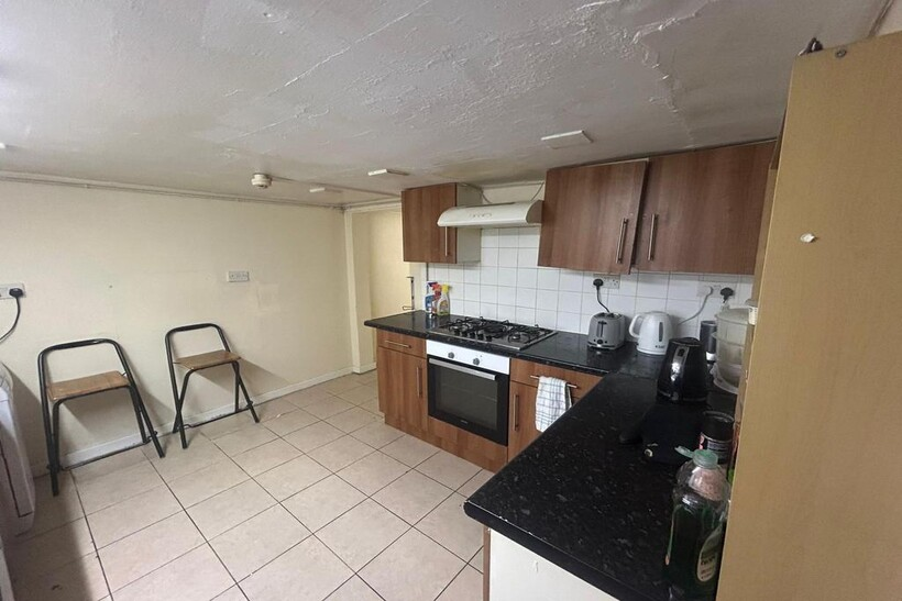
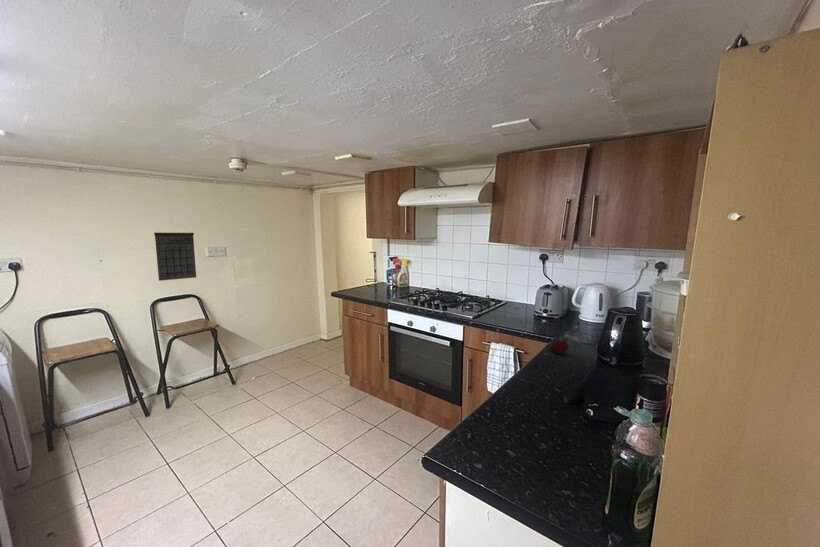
+ calendar (176, 250)
+ fruit (562, 343)
